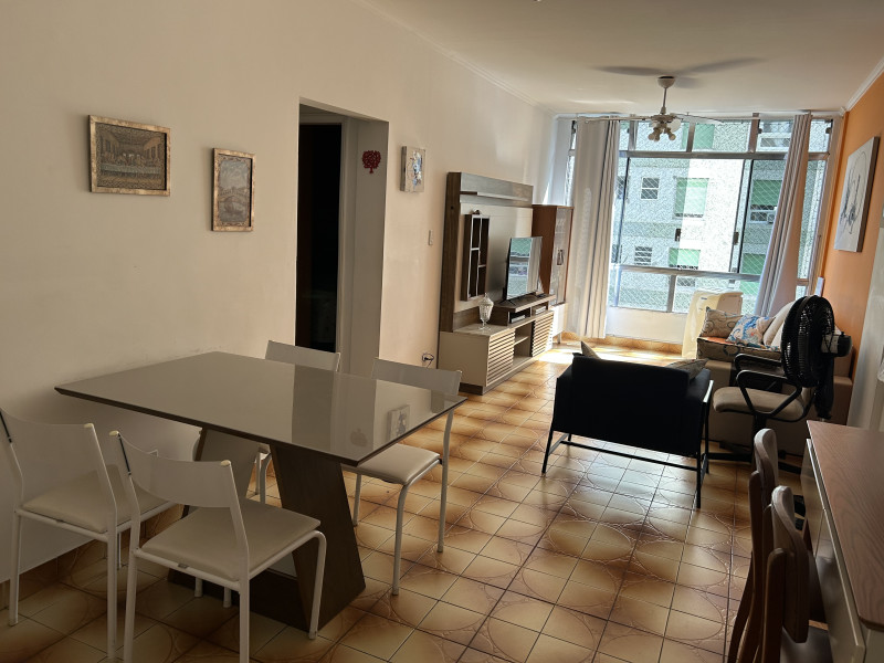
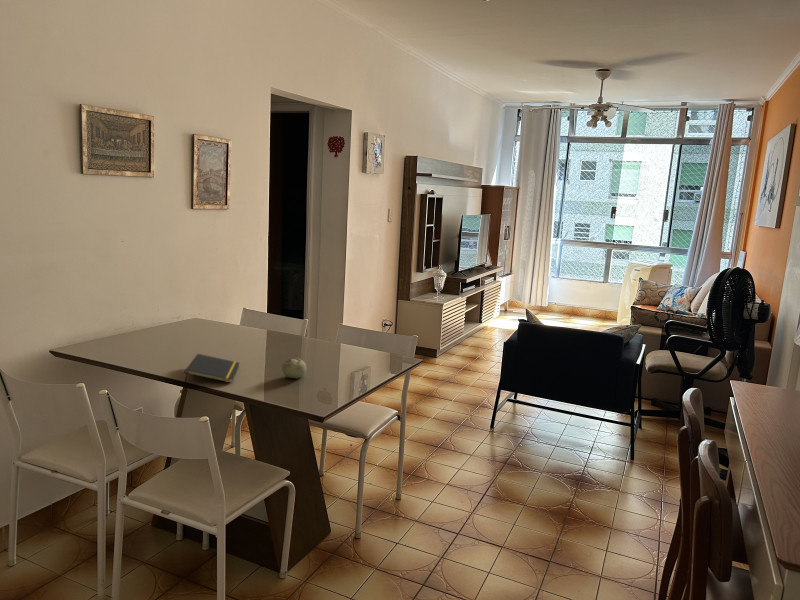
+ notepad (213, 367)
+ fruit (293, 367)
